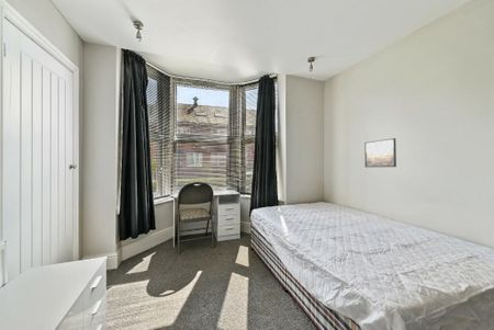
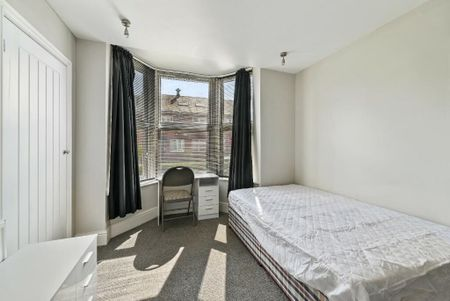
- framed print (379, 153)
